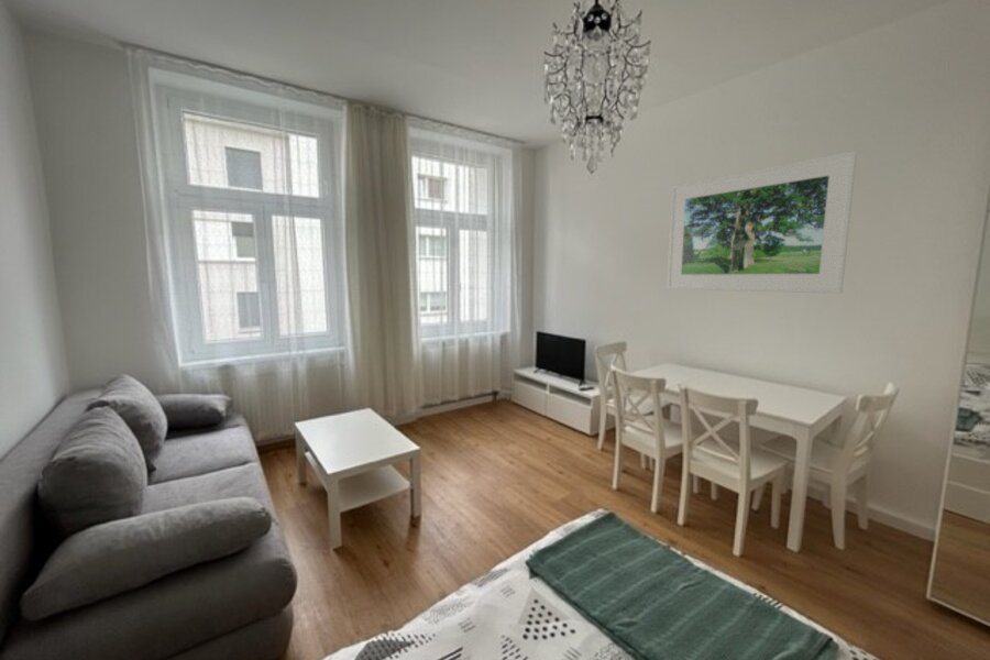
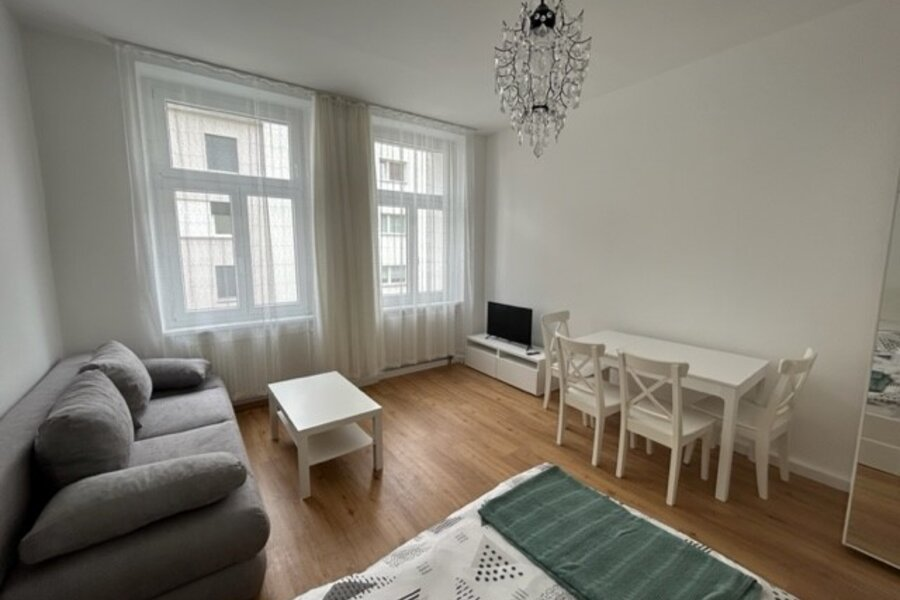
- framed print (745, 232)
